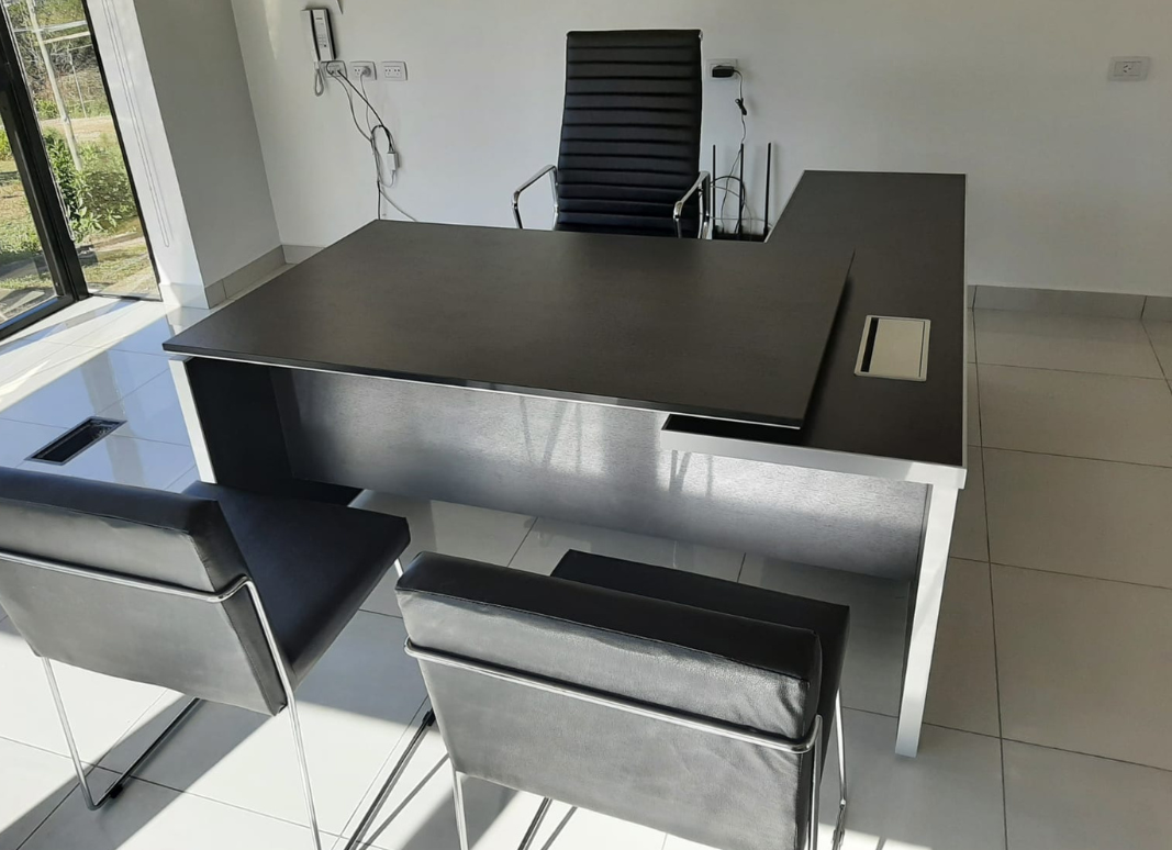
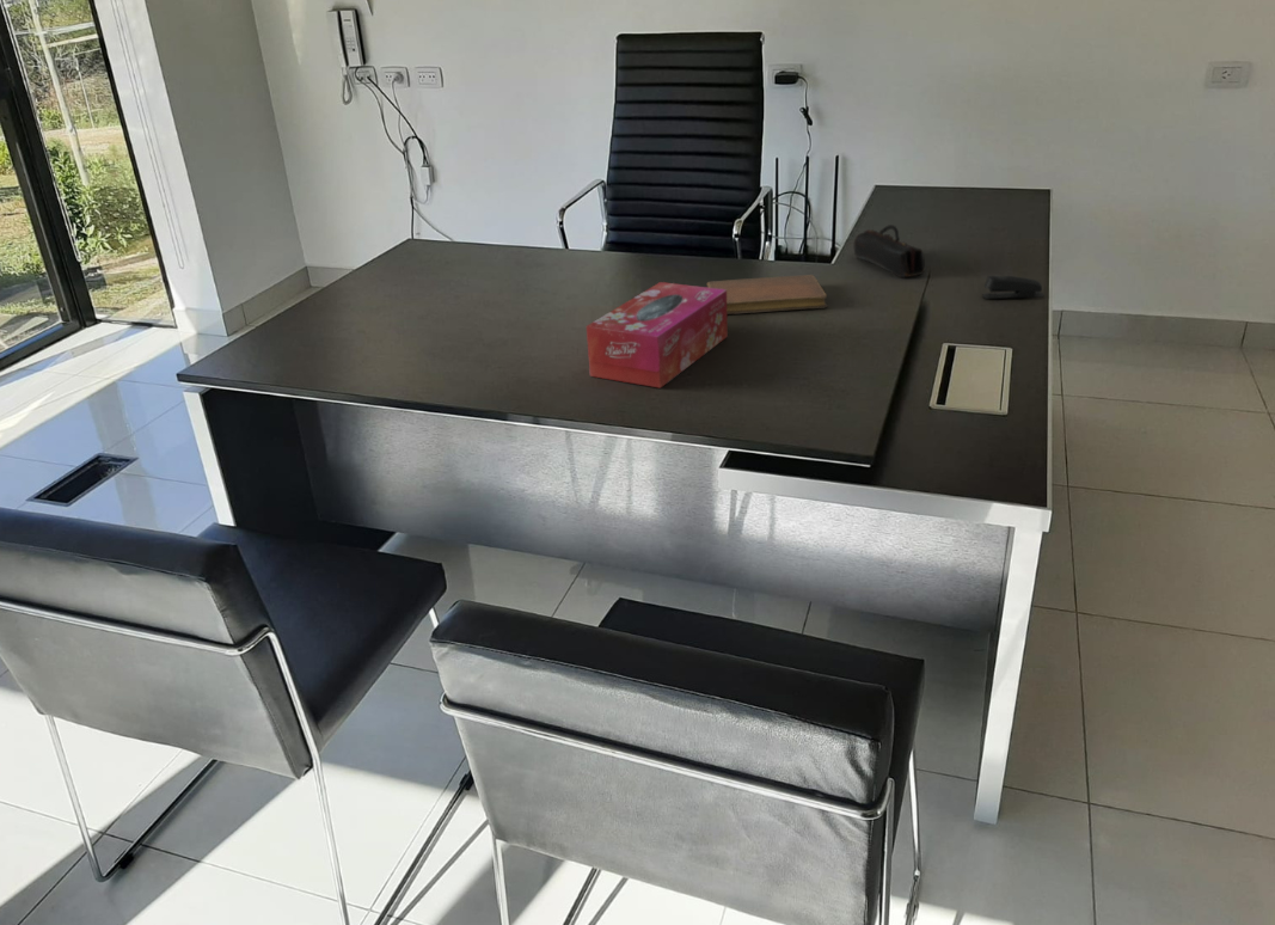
+ pencil case (888, 245)
+ tissue box (660, 331)
+ notebook (765, 293)
+ stapler (1013, 286)
